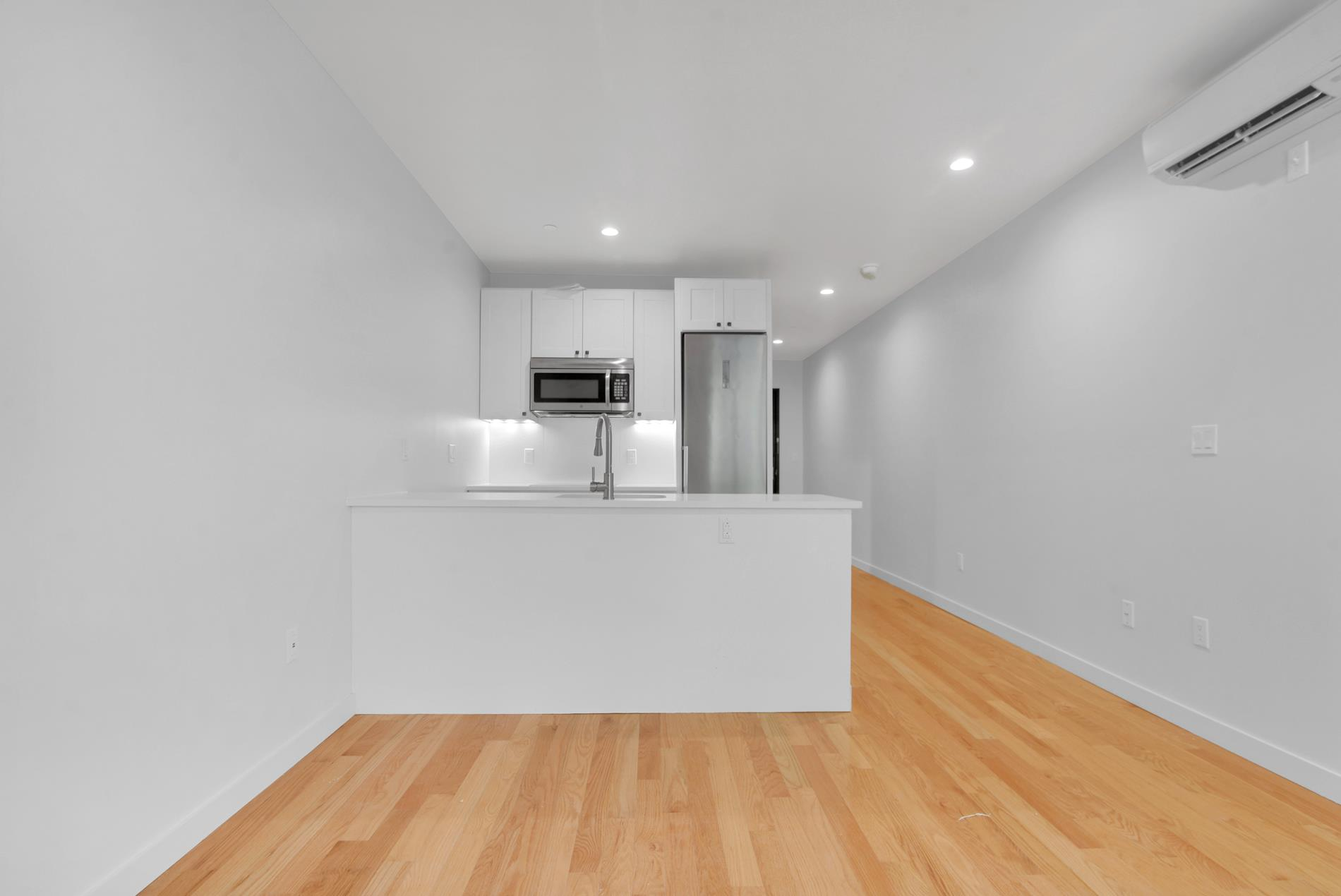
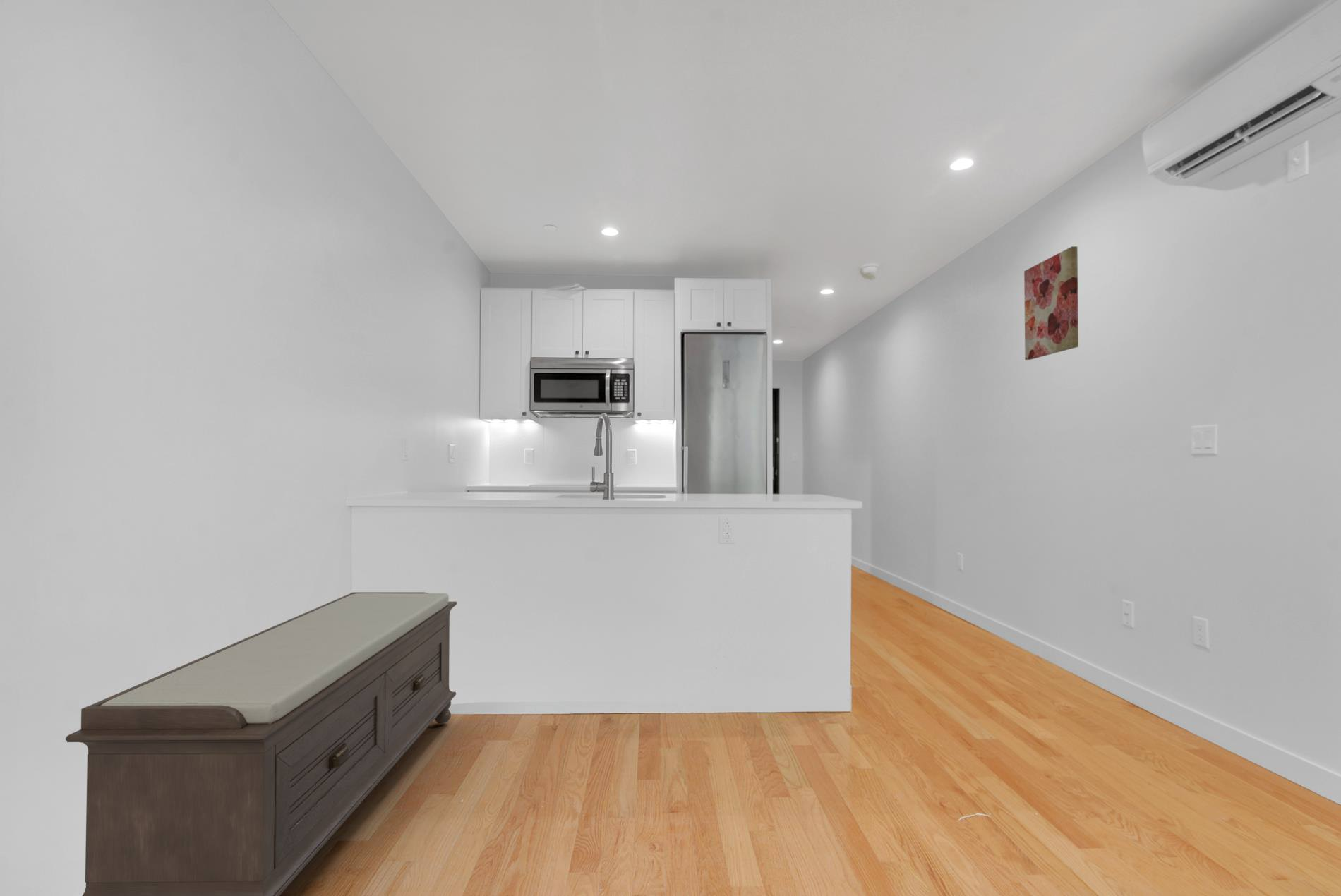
+ bench (323, 715)
+ wall art (1050, 306)
